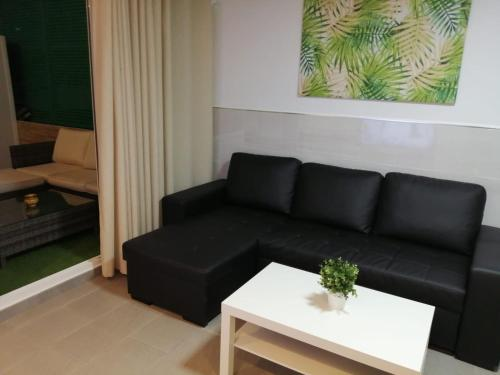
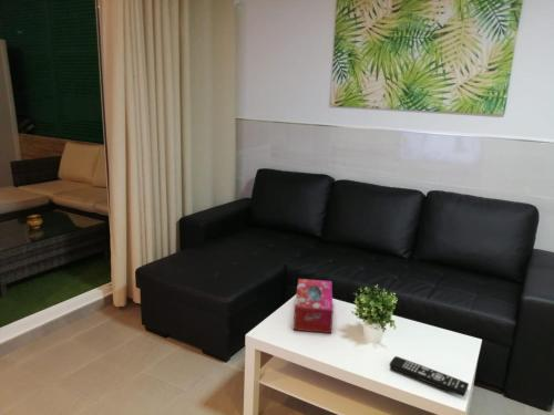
+ tissue box (314, 303)
+ remote control (427, 375)
